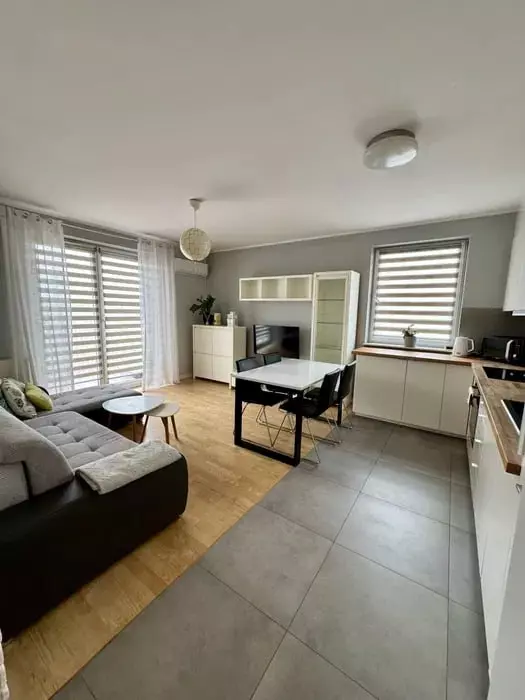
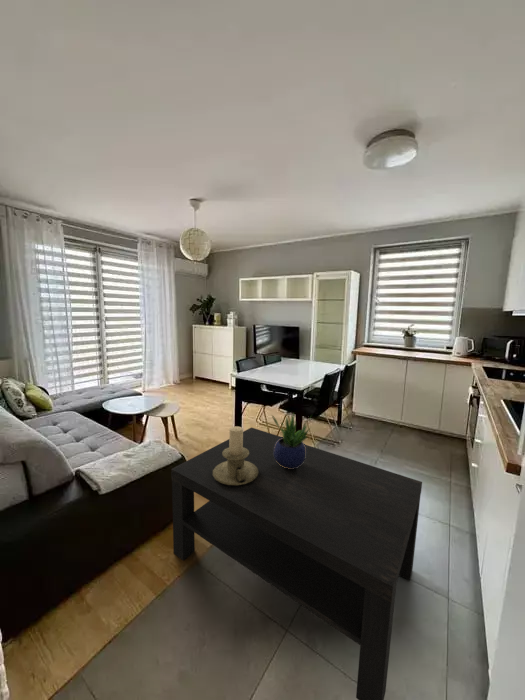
+ potted plant (293, 439)
+ coffee table (292, 519)
+ candle holder (235, 451)
